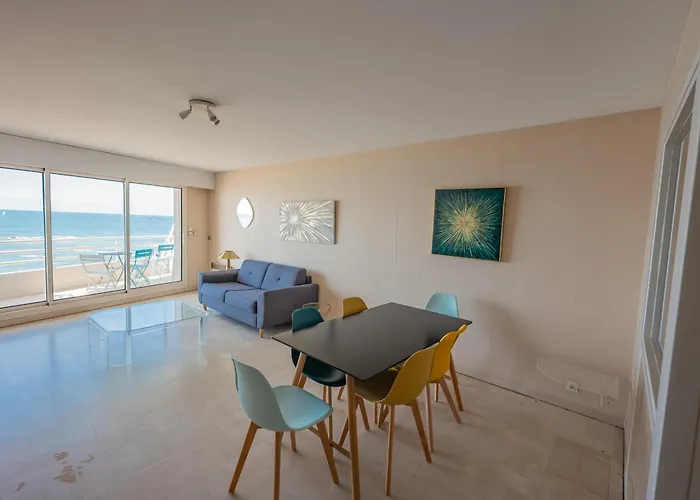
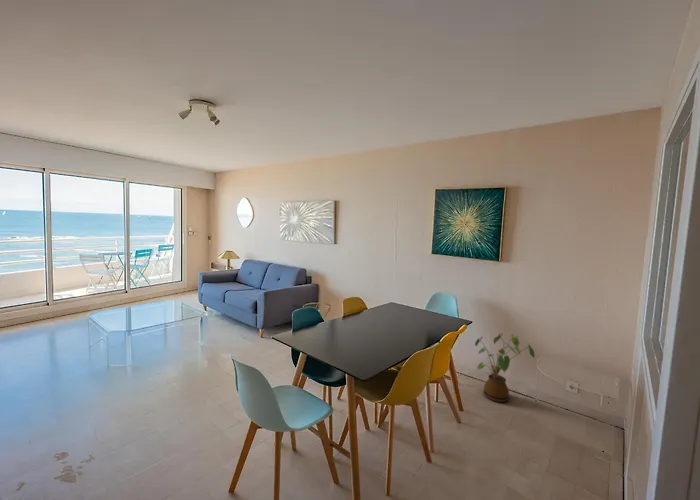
+ house plant (501, 368)
